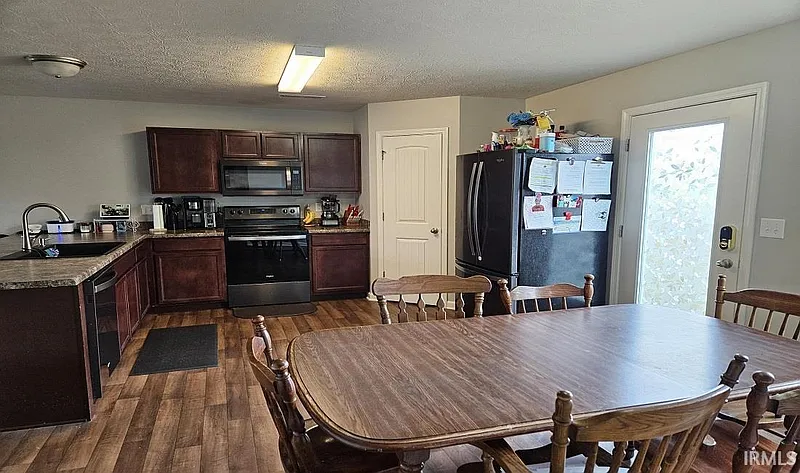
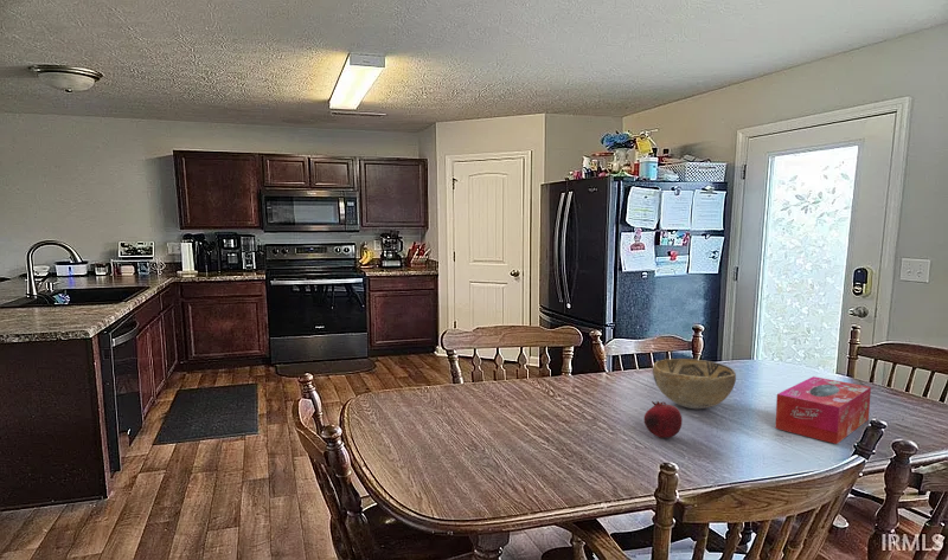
+ fruit (664, 418)
+ tissue box (824, 406)
+ decorative bowl (692, 385)
